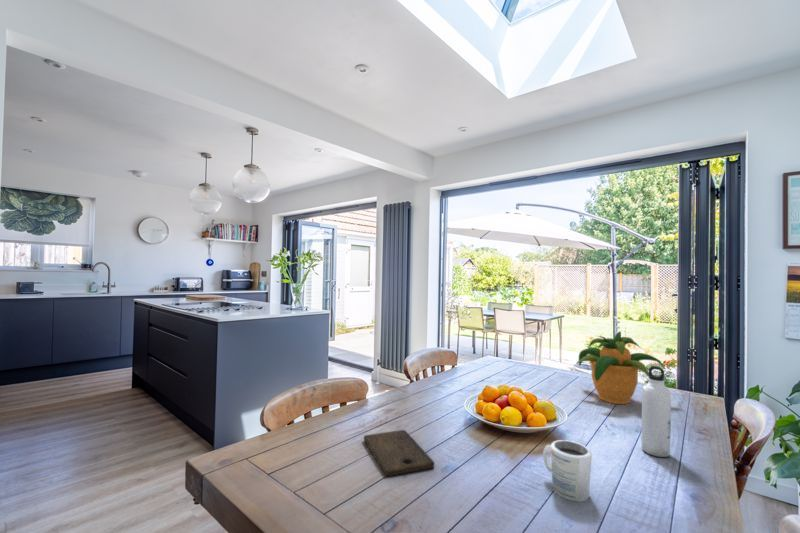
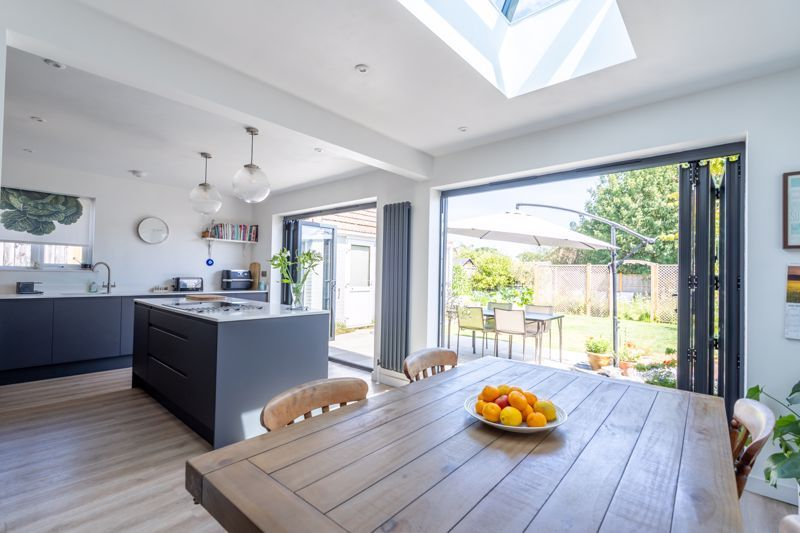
- water bottle (655, 409)
- mug (564, 466)
- potted plant (619, 366)
- cutting board (396, 450)
